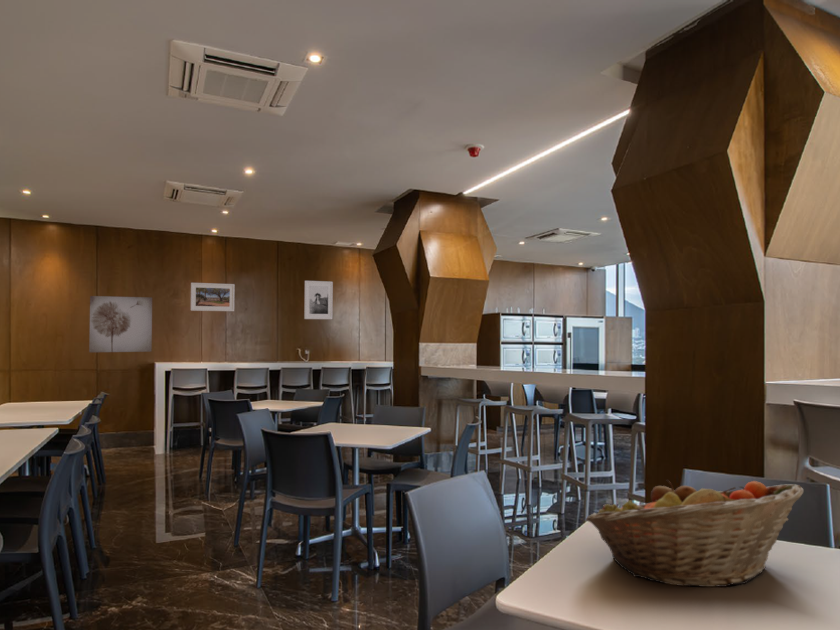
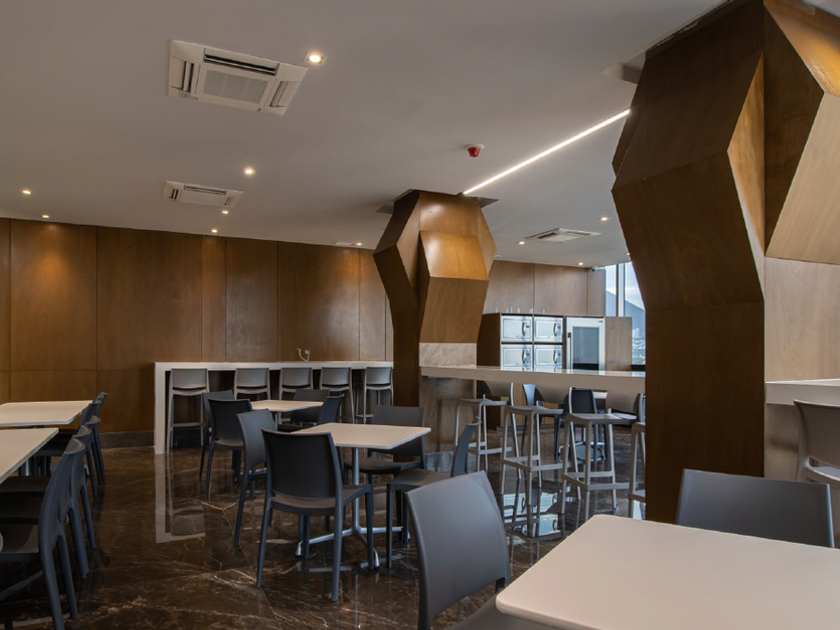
- fruit basket (693, 520)
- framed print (318, 300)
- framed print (212, 297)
- wall art (121, 324)
